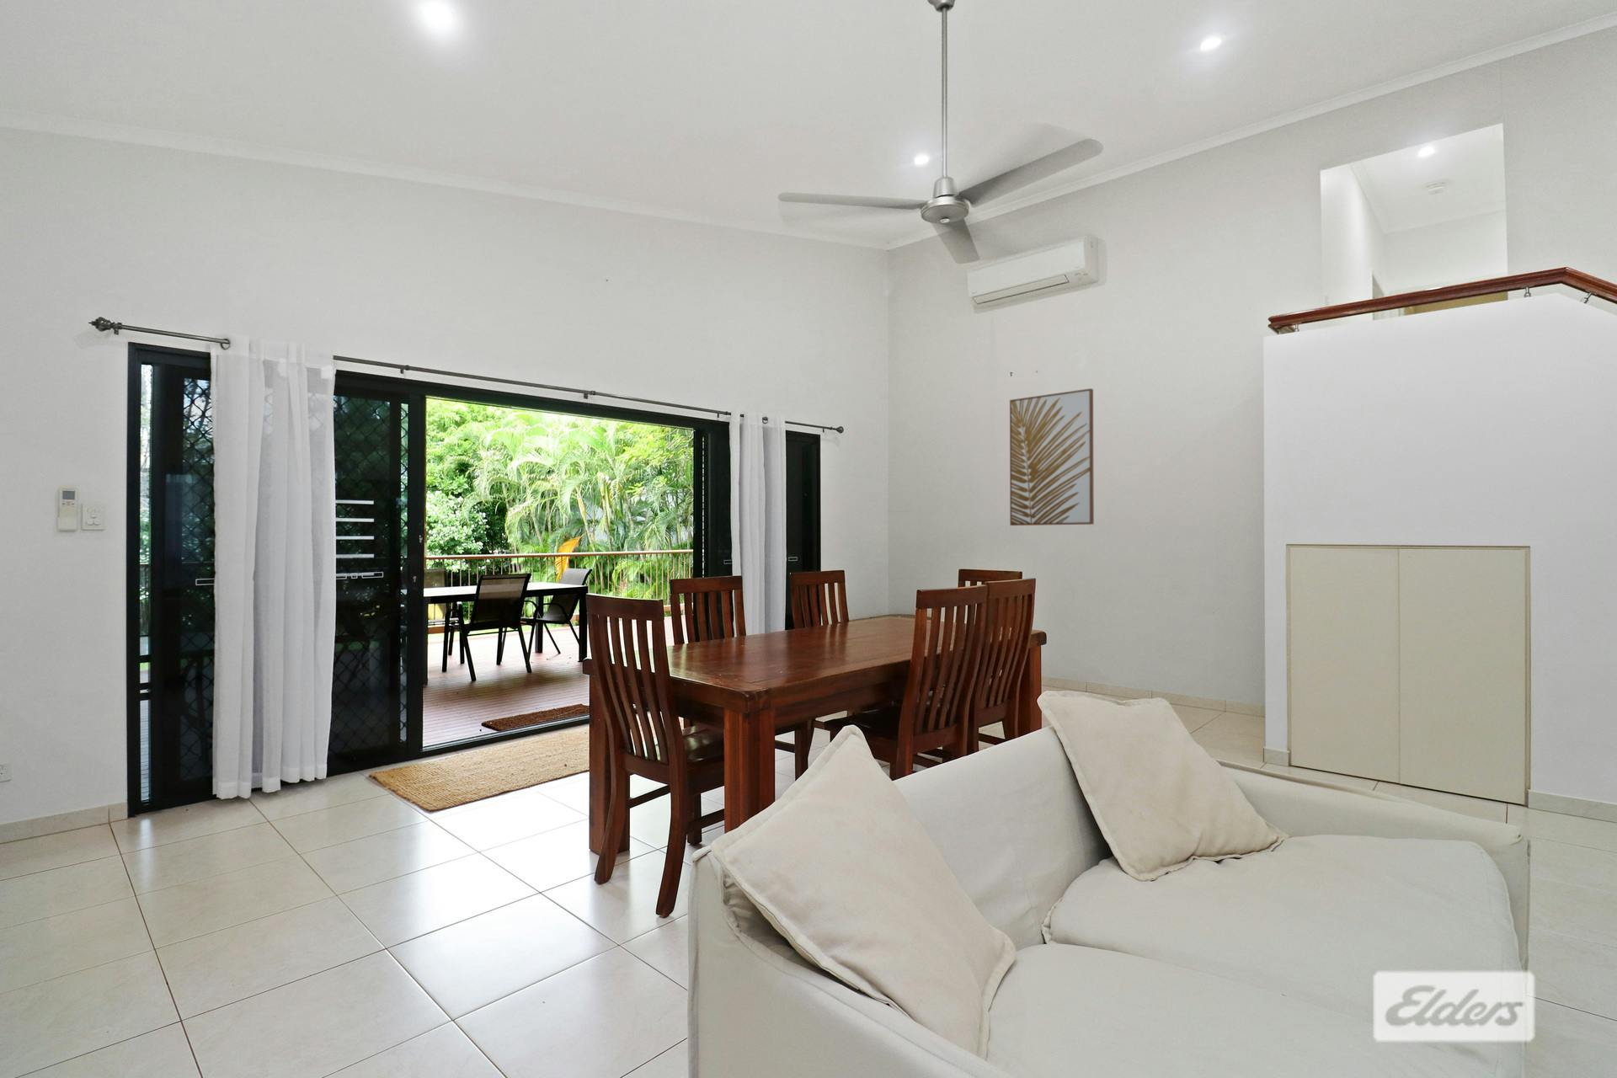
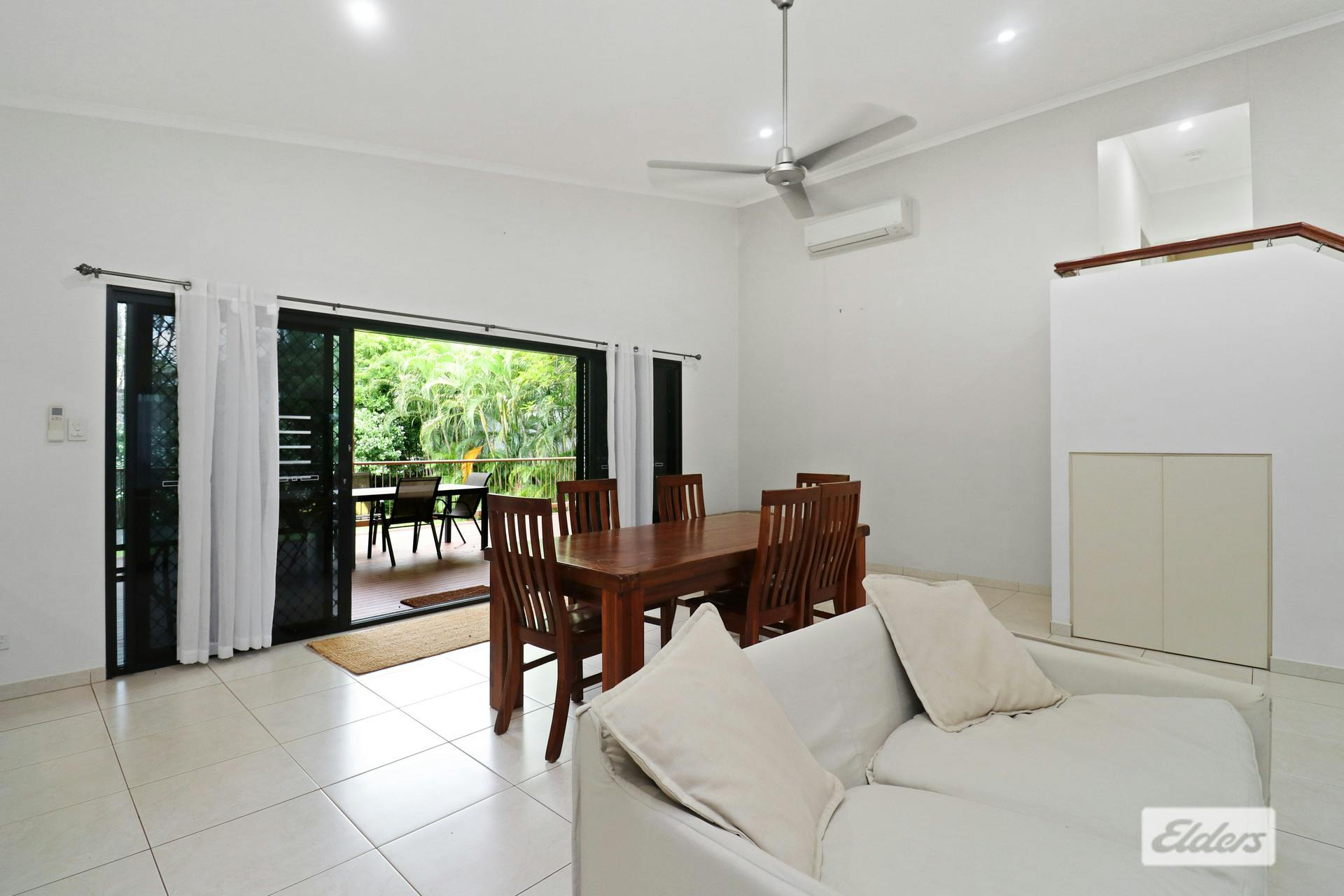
- wall art (1049, 460)
